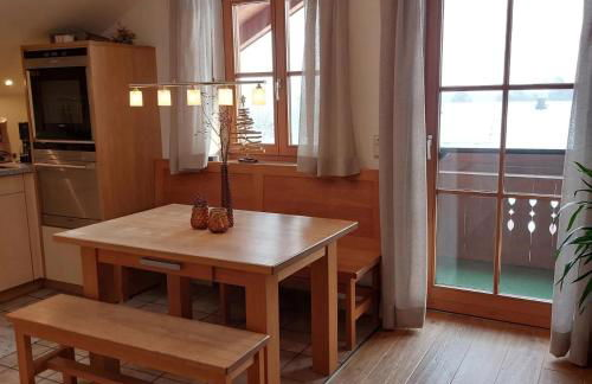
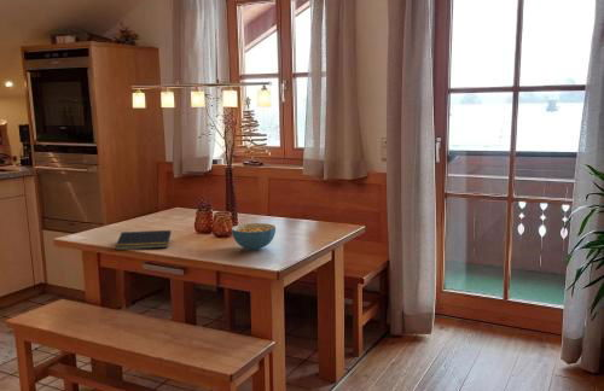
+ cereal bowl (254, 238)
+ notepad (144, 239)
